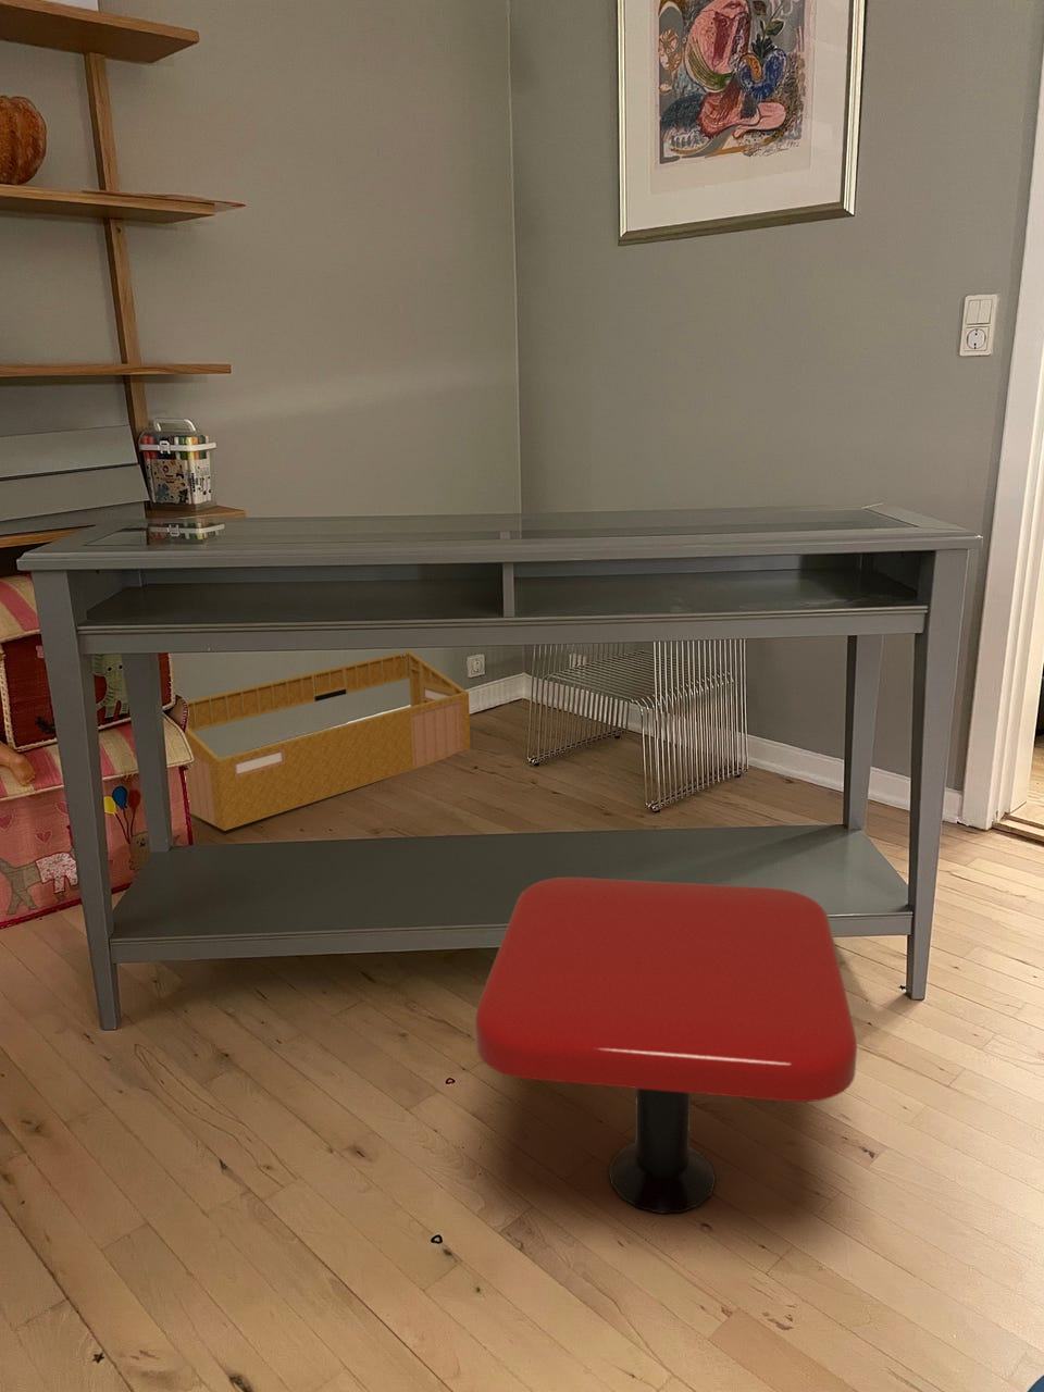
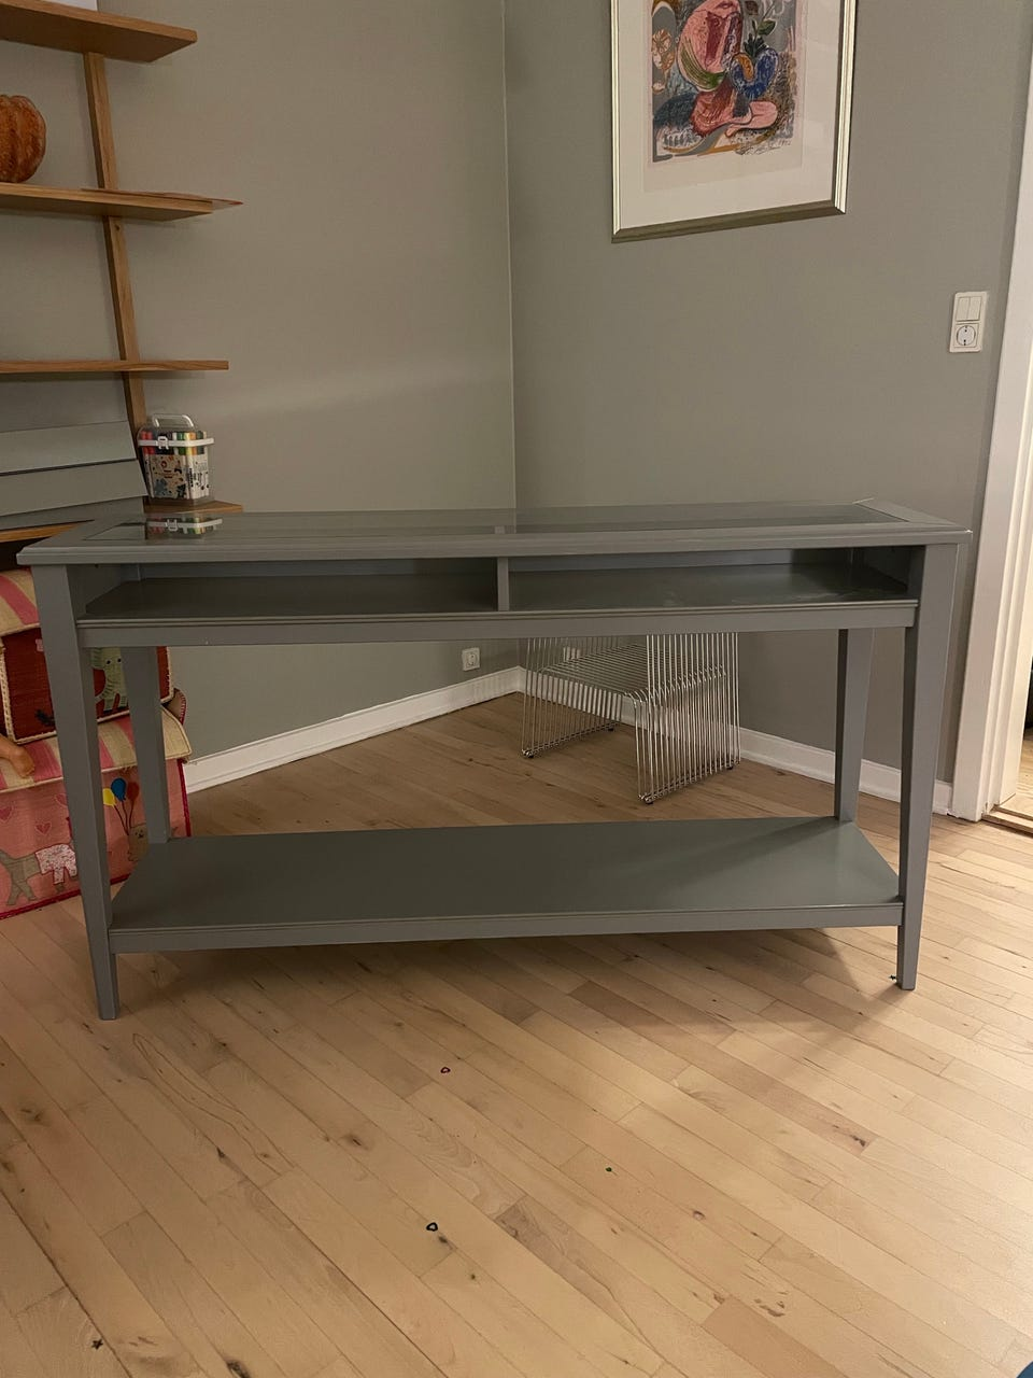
- pedestal table (663, 1066)
- basket (327, 730)
